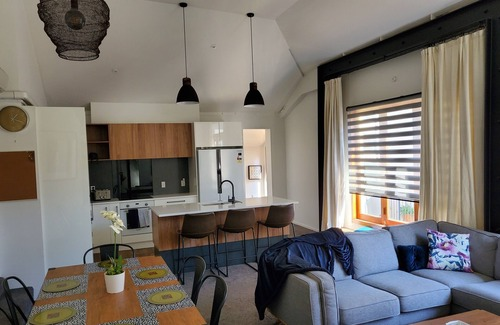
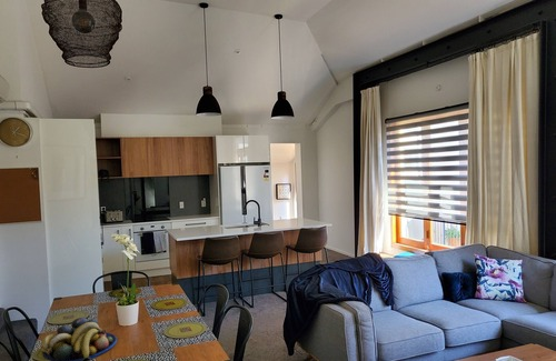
+ fruit bowl (81, 334)
